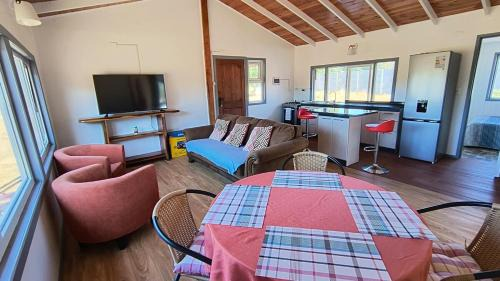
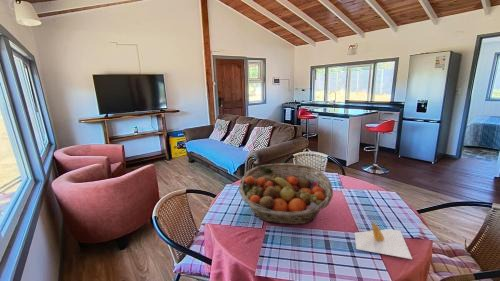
+ fruit basket (284, 191)
+ napkin holder (380, 231)
